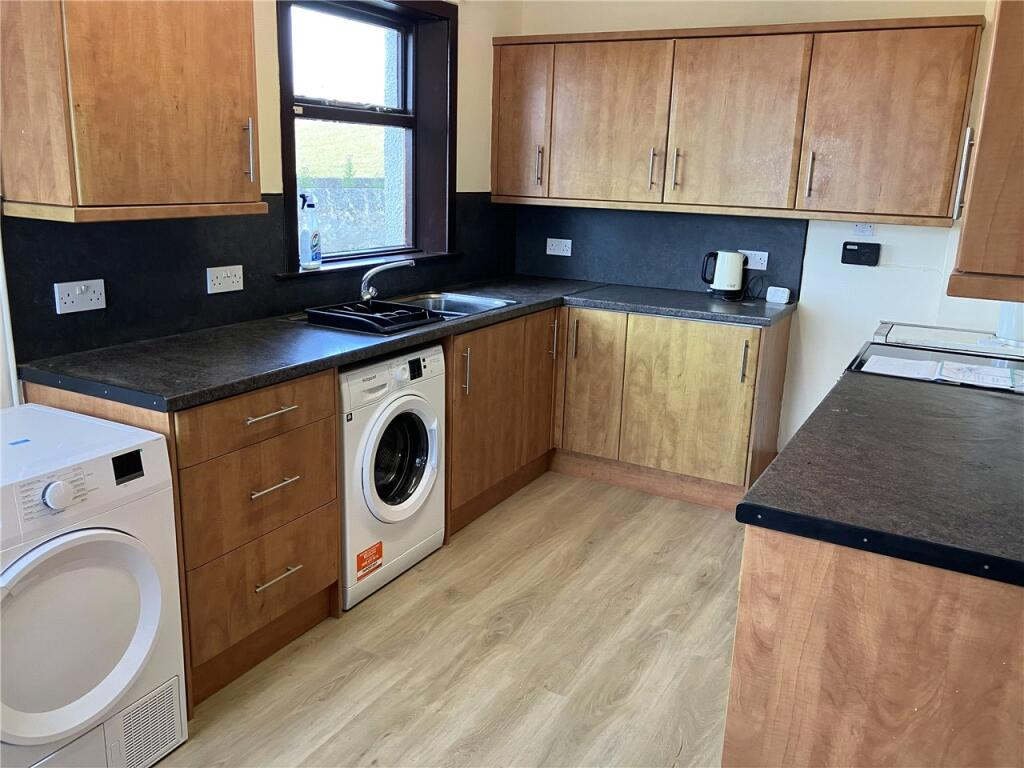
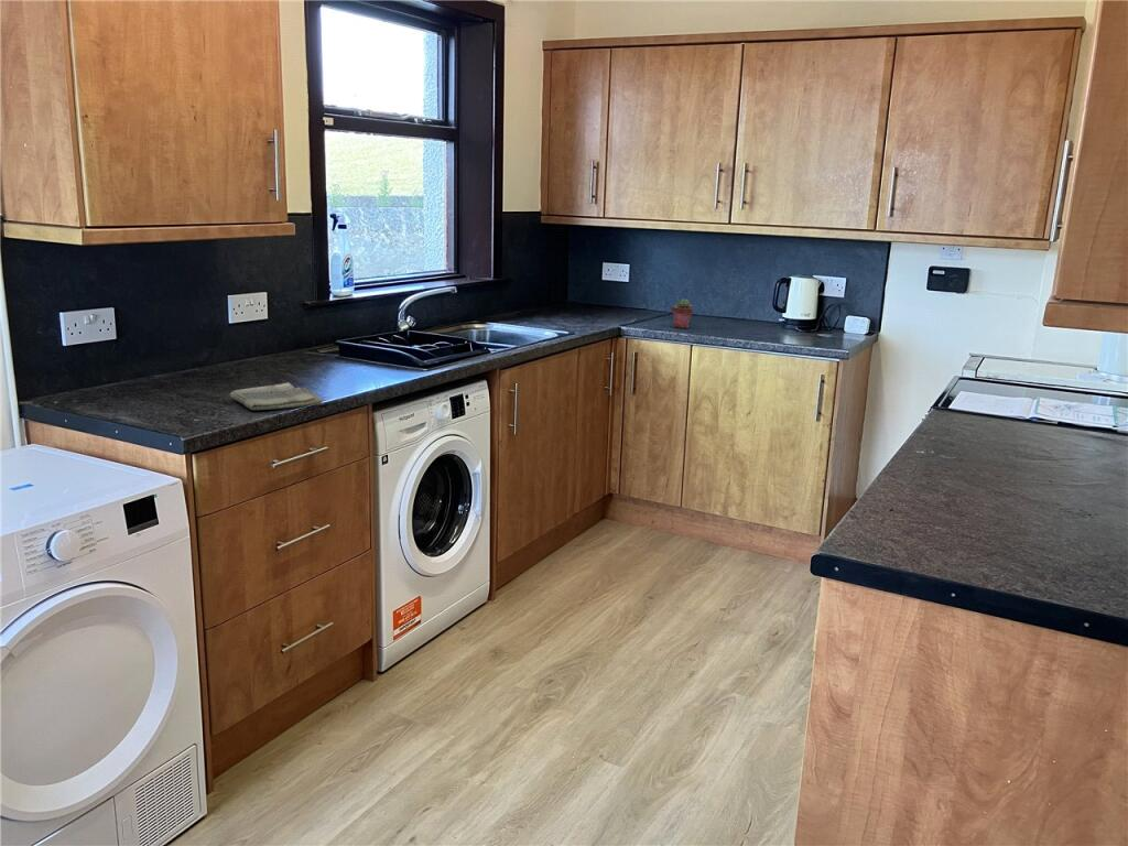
+ potted succulent (682, 313)
+ dish towel (276, 395)
